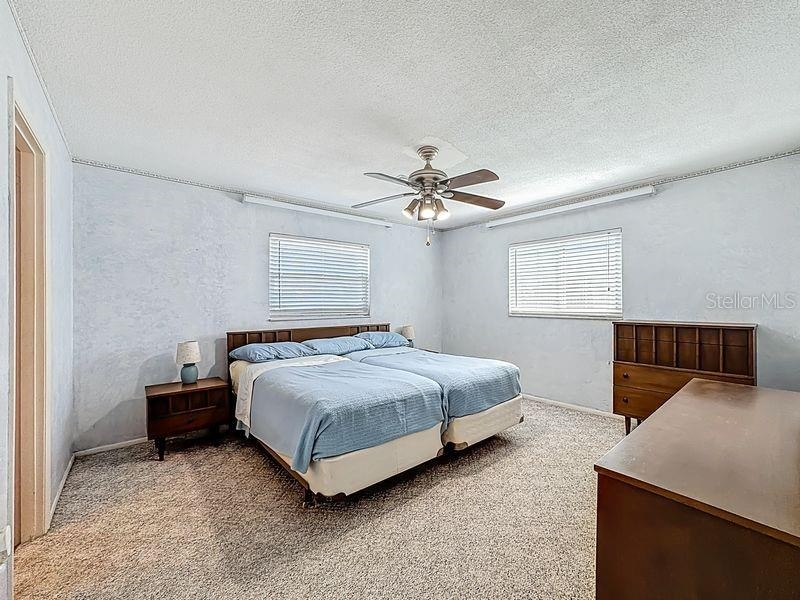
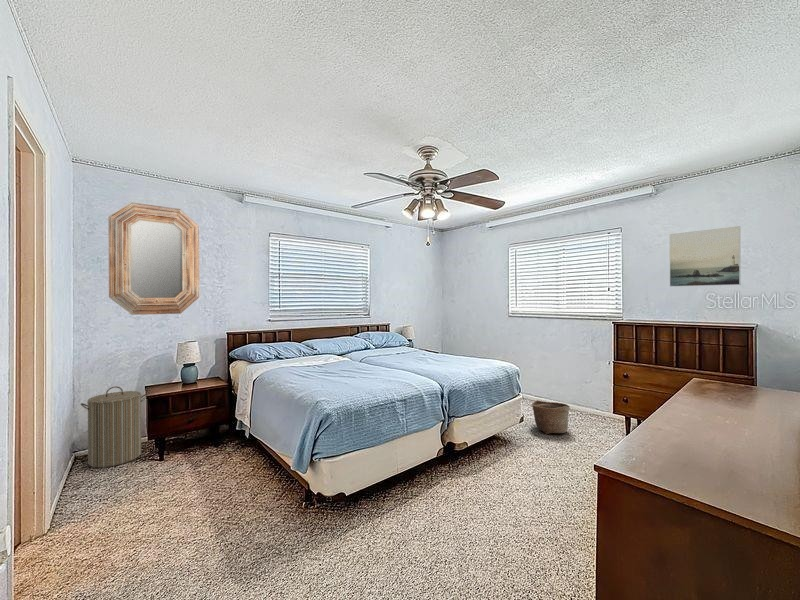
+ home mirror (157, 259)
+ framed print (703, 258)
+ basket (550, 415)
+ laundry hamper (115, 422)
